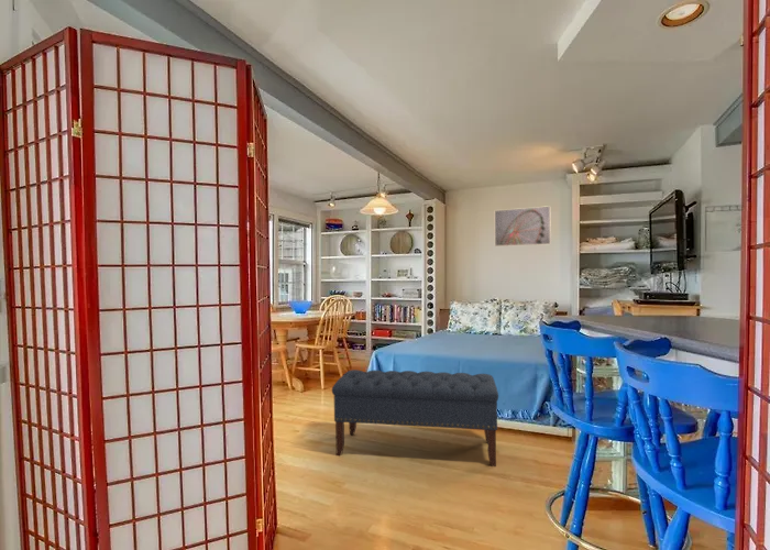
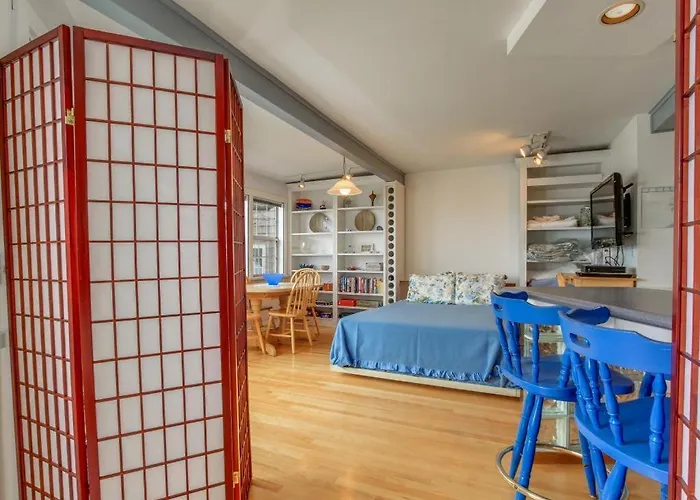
- bench (416, 411)
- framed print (521, 227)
